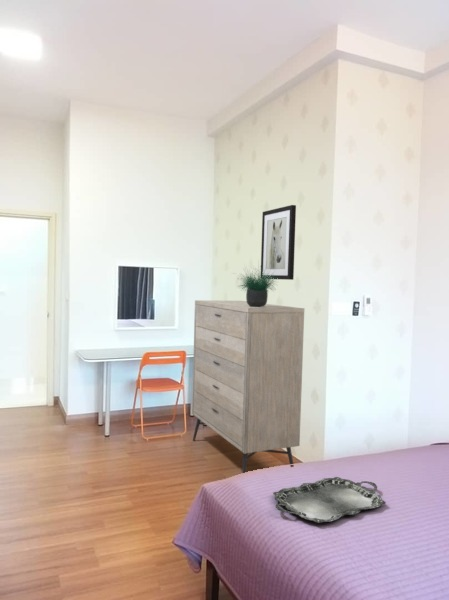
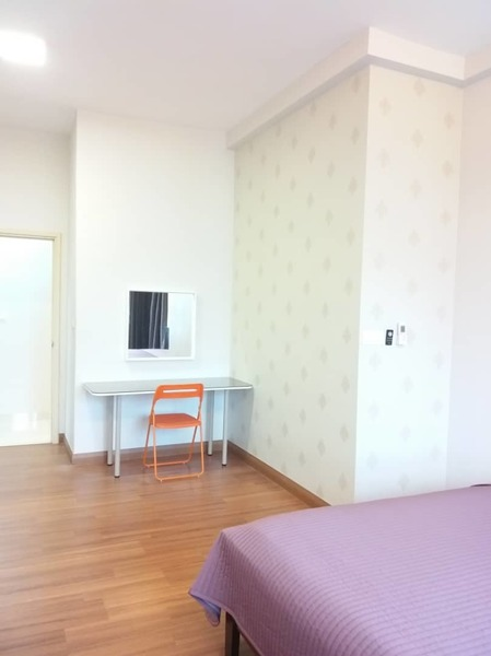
- serving tray (328, 497)
- dresser (241, 380)
- potted plant (257, 282)
- wall art (277, 244)
